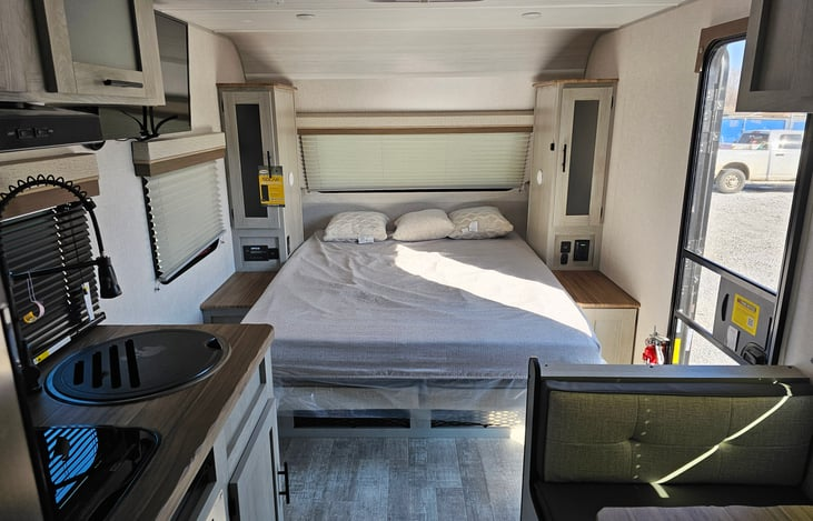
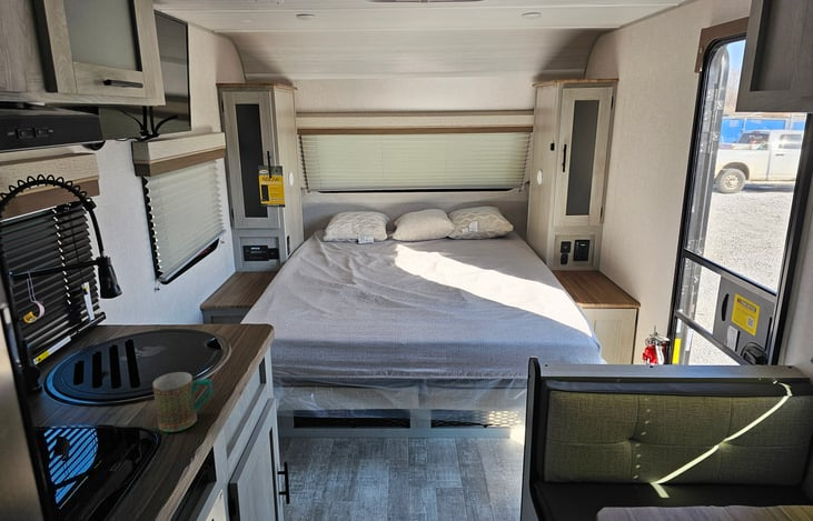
+ mug (185, 400)
